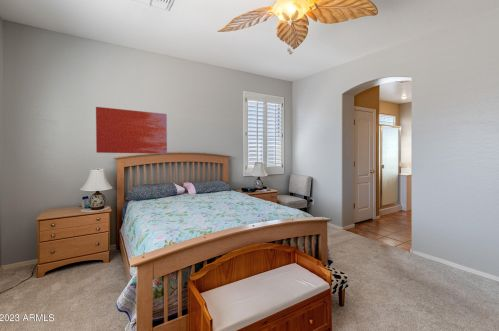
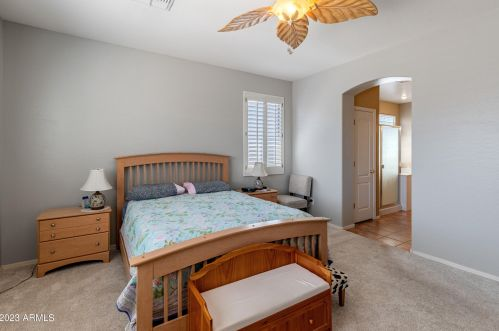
- wall art (133, 132)
